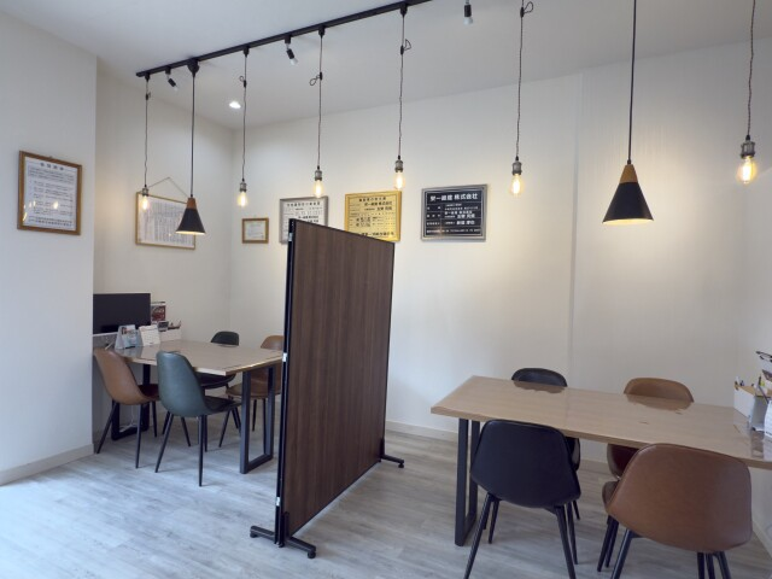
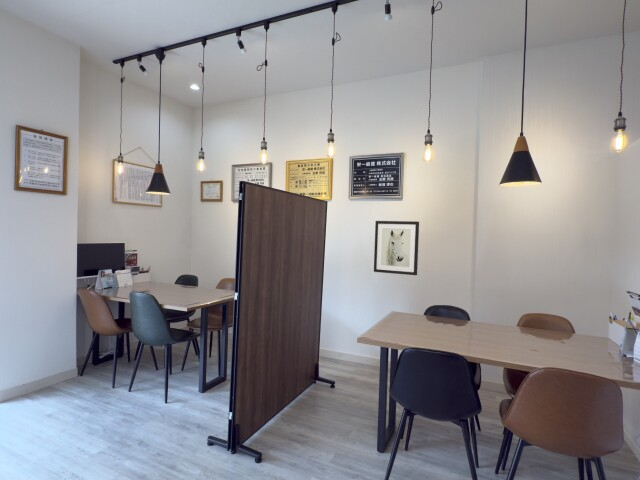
+ wall art (395, 247)
